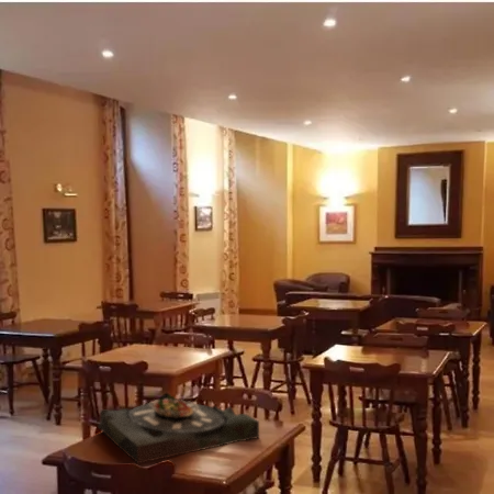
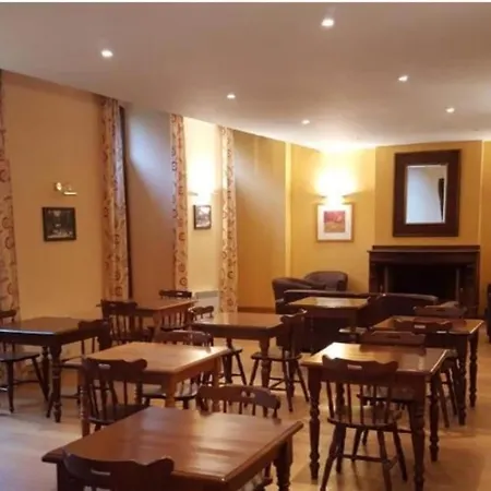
- serving tray (176, 413)
